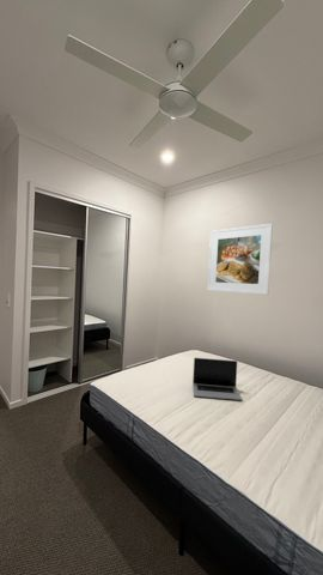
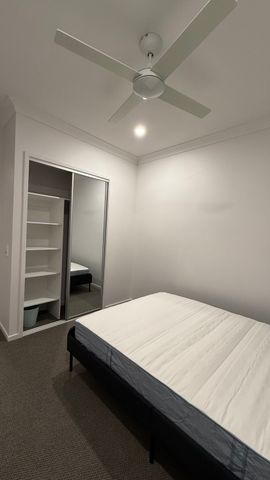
- laptop (217, 377)
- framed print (237, 260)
